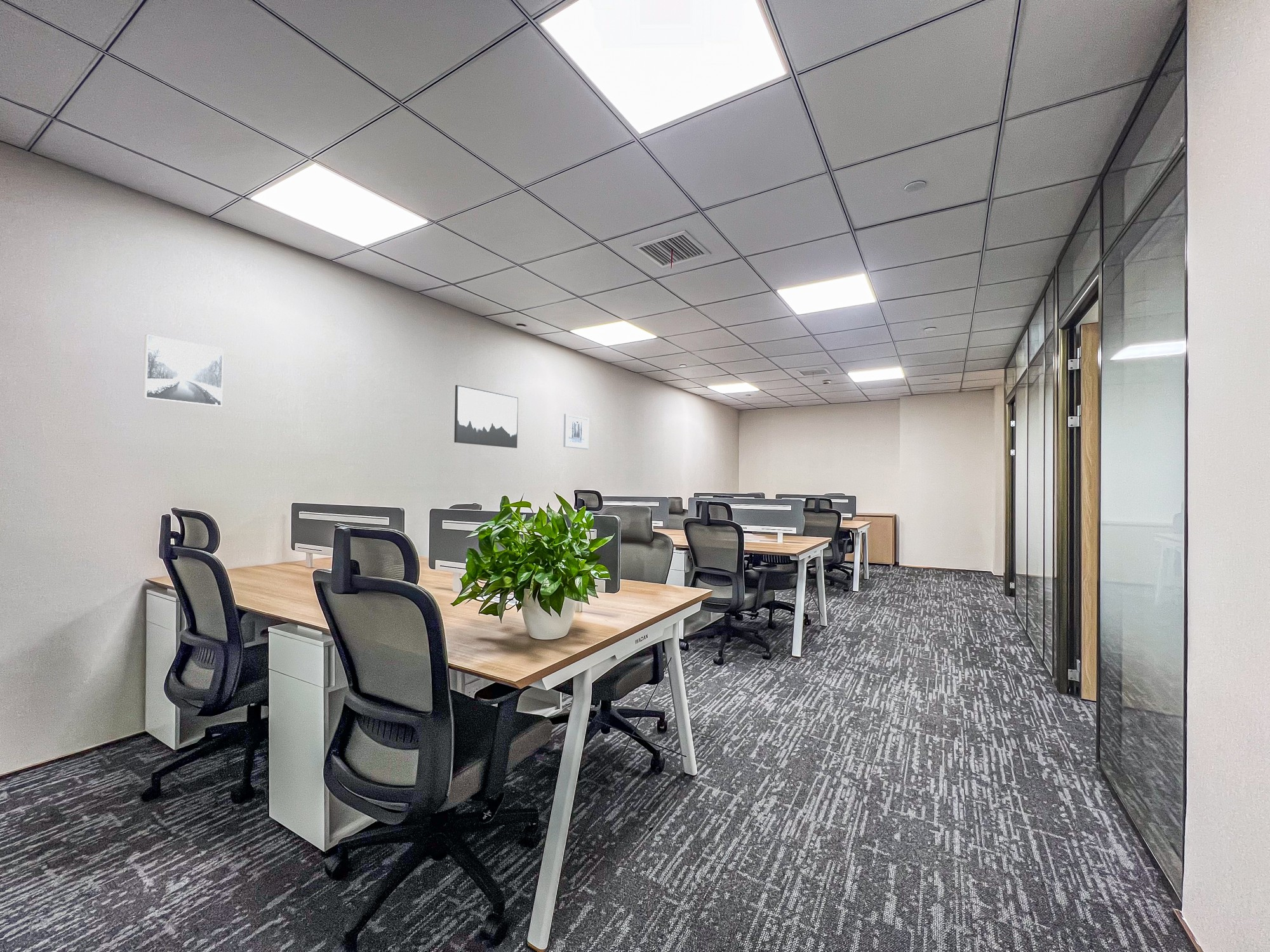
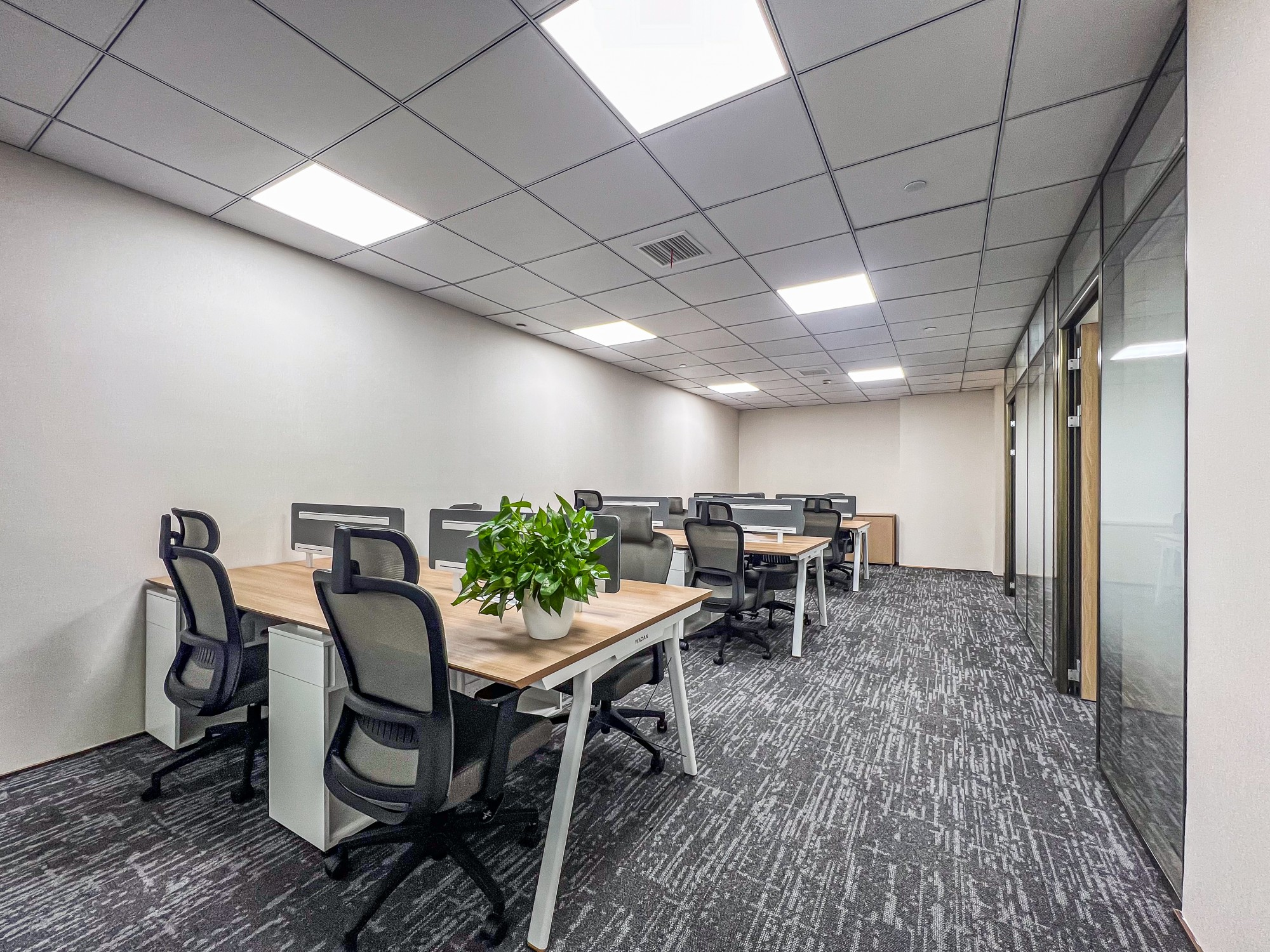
- wall art (577, 432)
- wall art (488, 418)
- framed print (185, 372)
